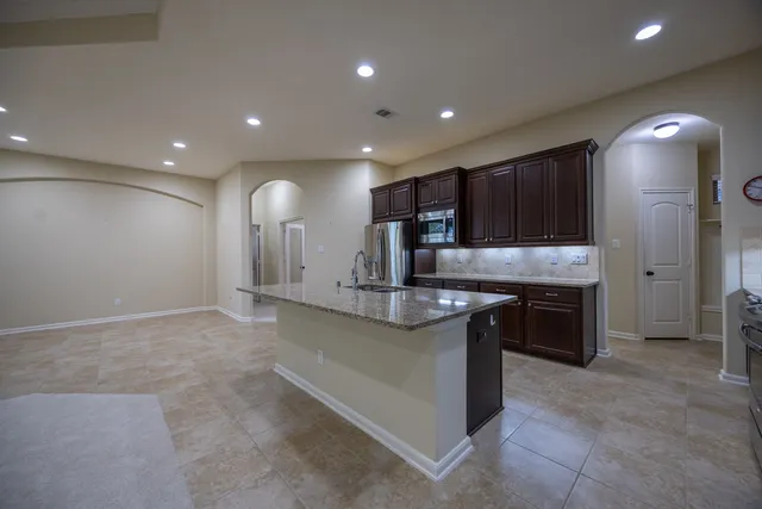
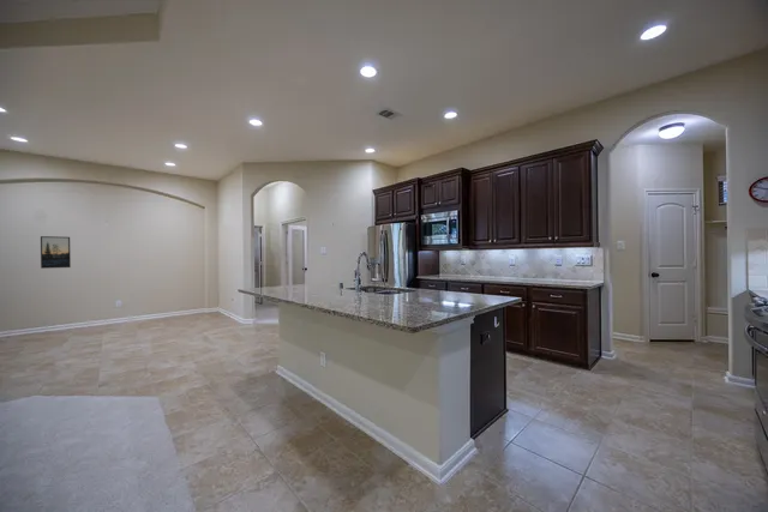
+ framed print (55, 252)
